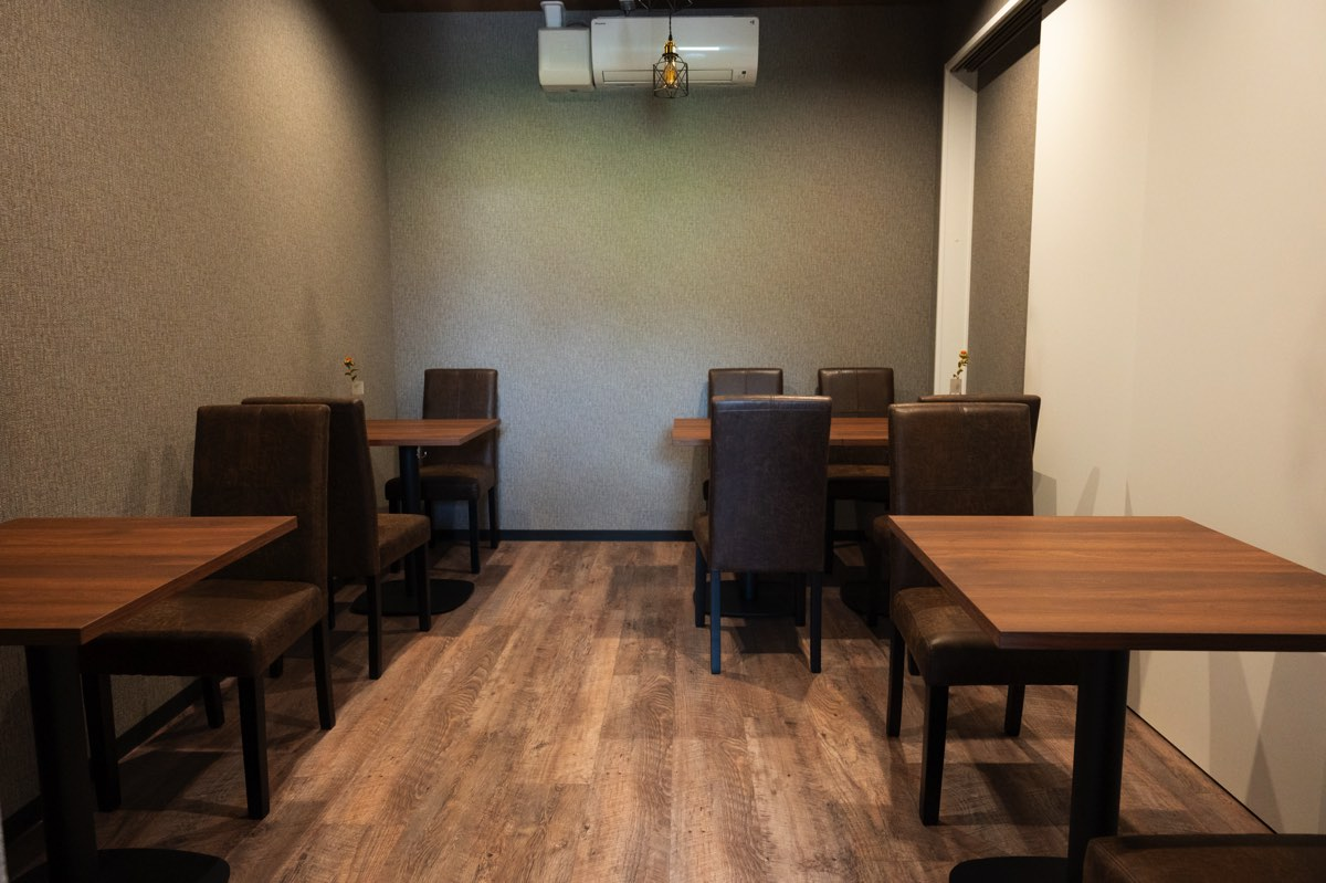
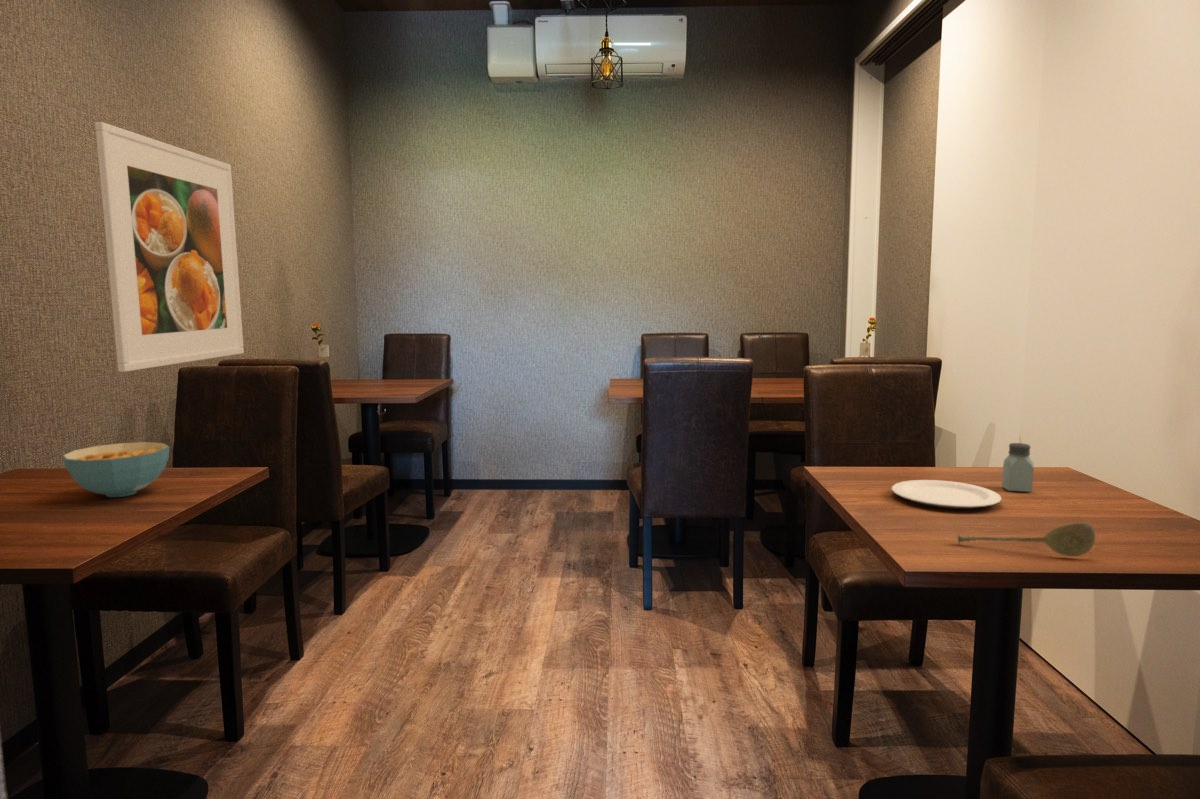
+ cereal bowl (119, 472)
+ soupspoon (1024, 538)
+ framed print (181, 255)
+ saltshaker (1018, 466)
+ plate (944, 495)
